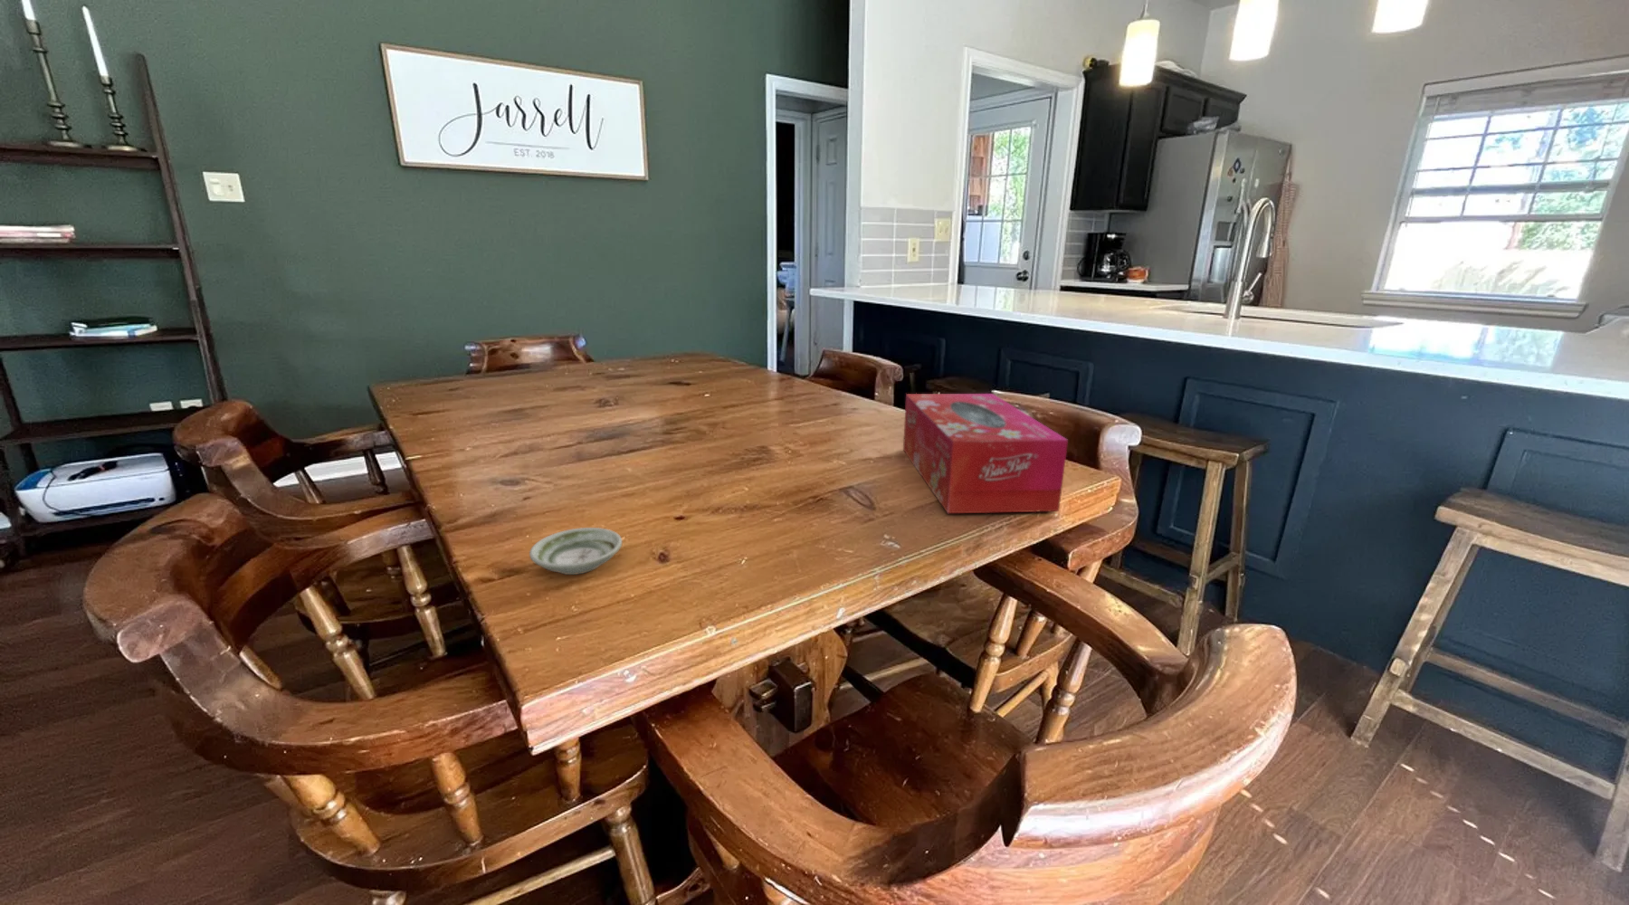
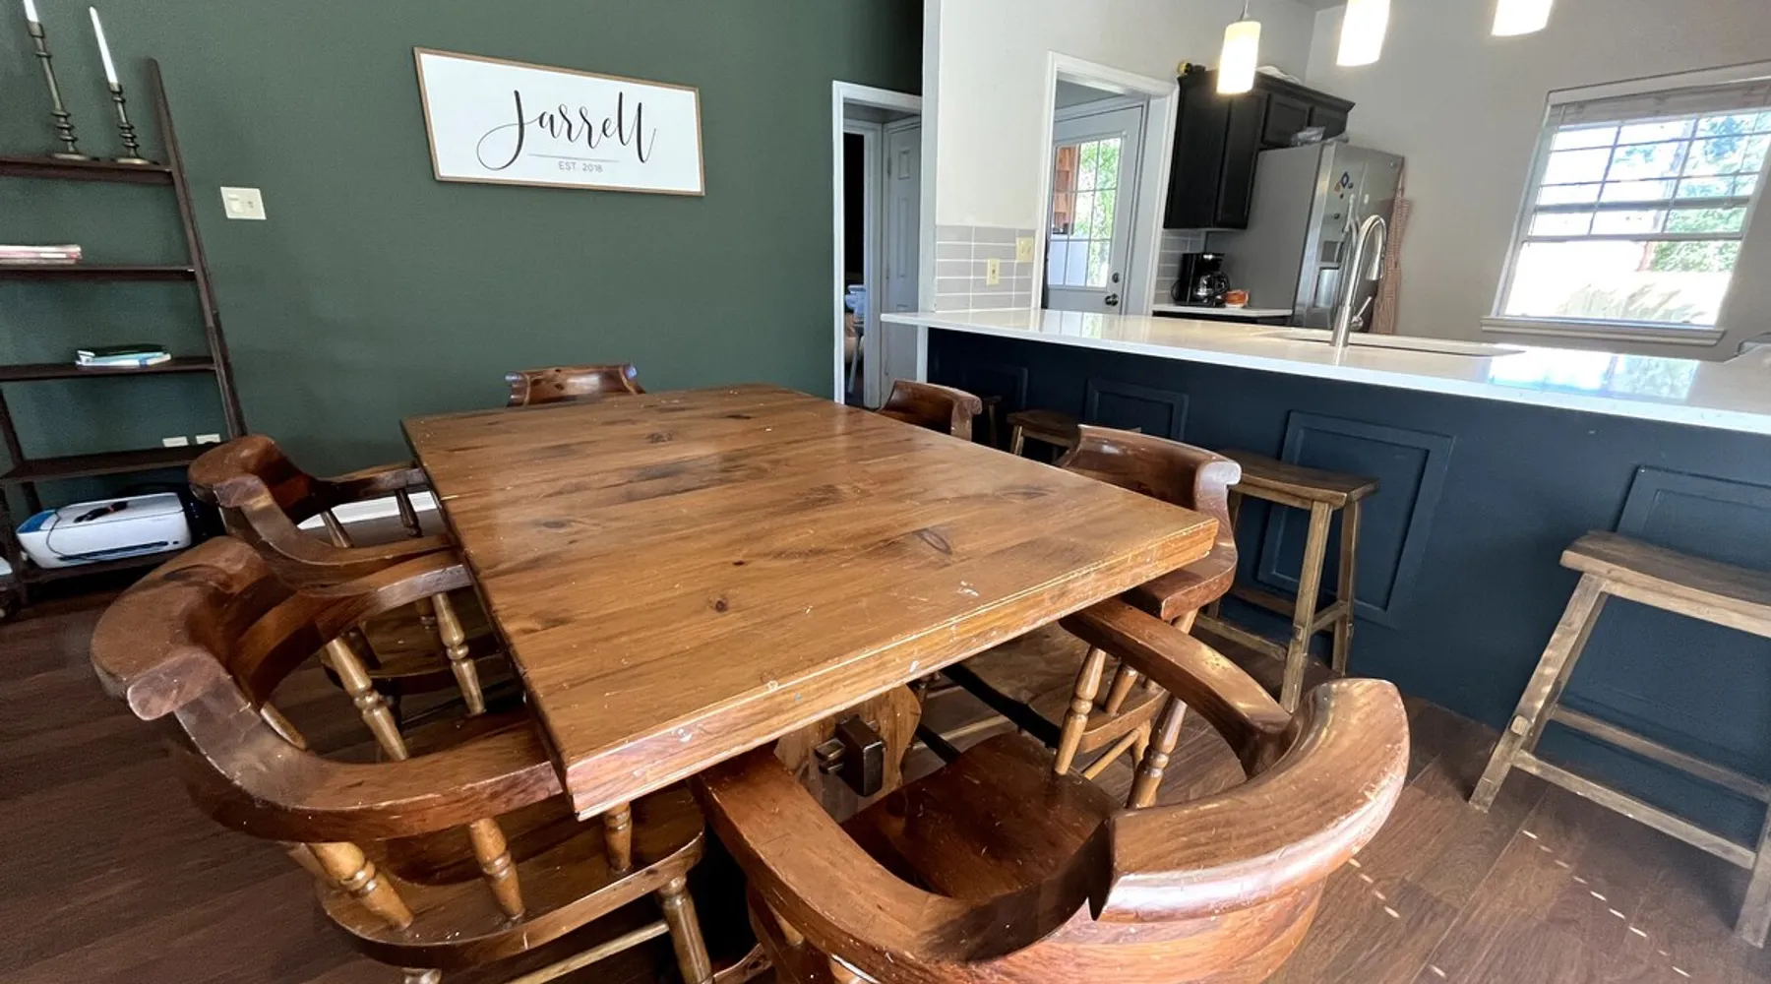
- saucer (577, 554)
- tissue box (973, 446)
